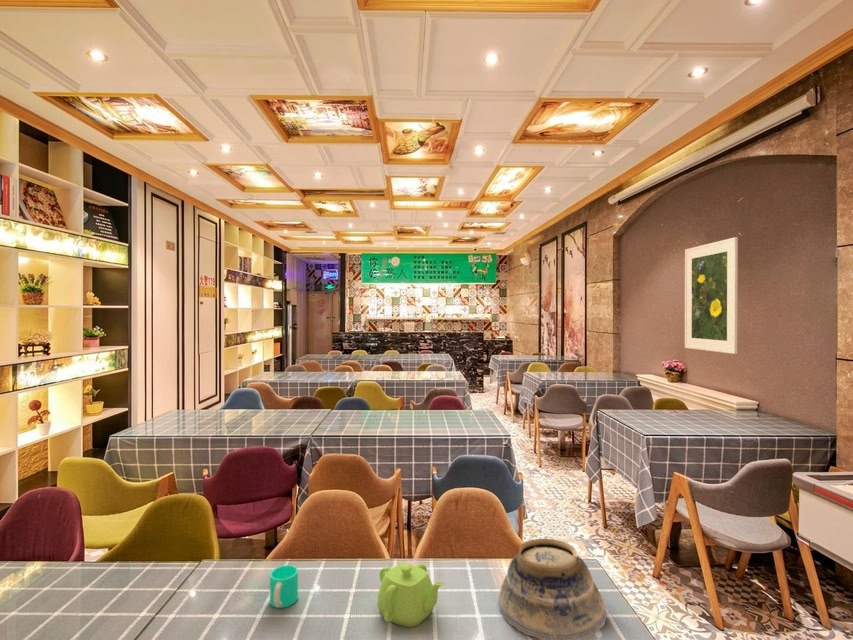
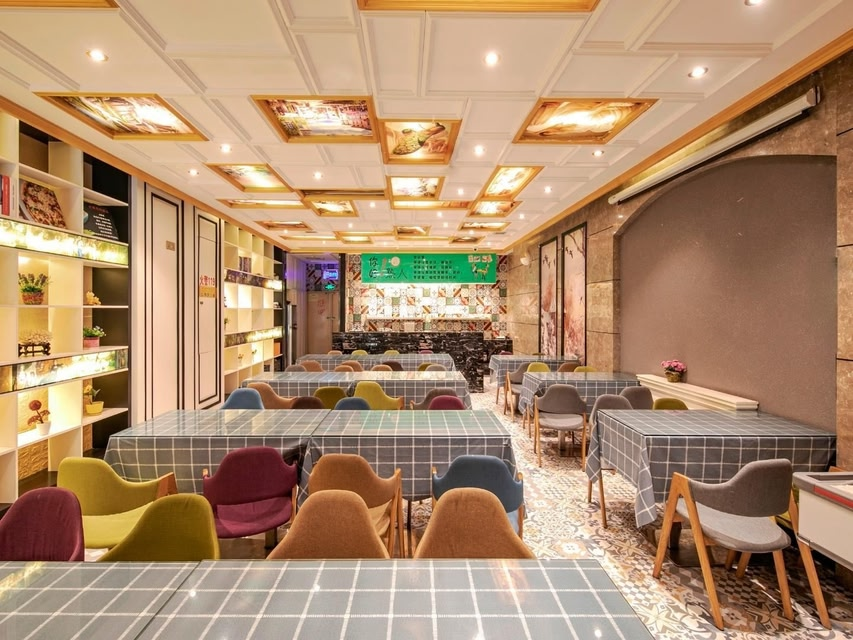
- teapot (410, 590)
- cup (282, 589)
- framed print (708, 297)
- bowl (550, 579)
